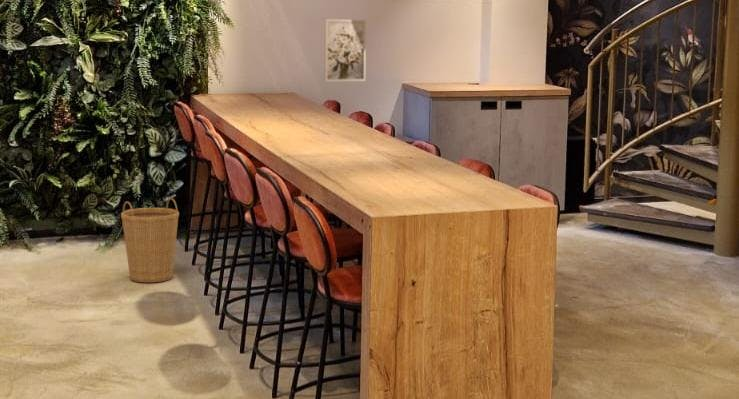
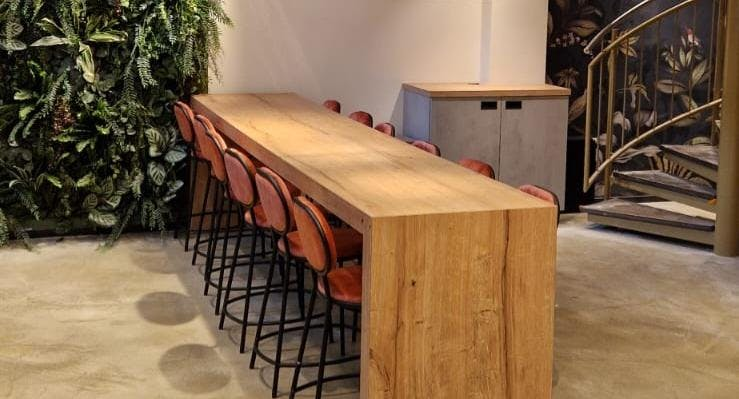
- wall art (345, 50)
- basket (150, 238)
